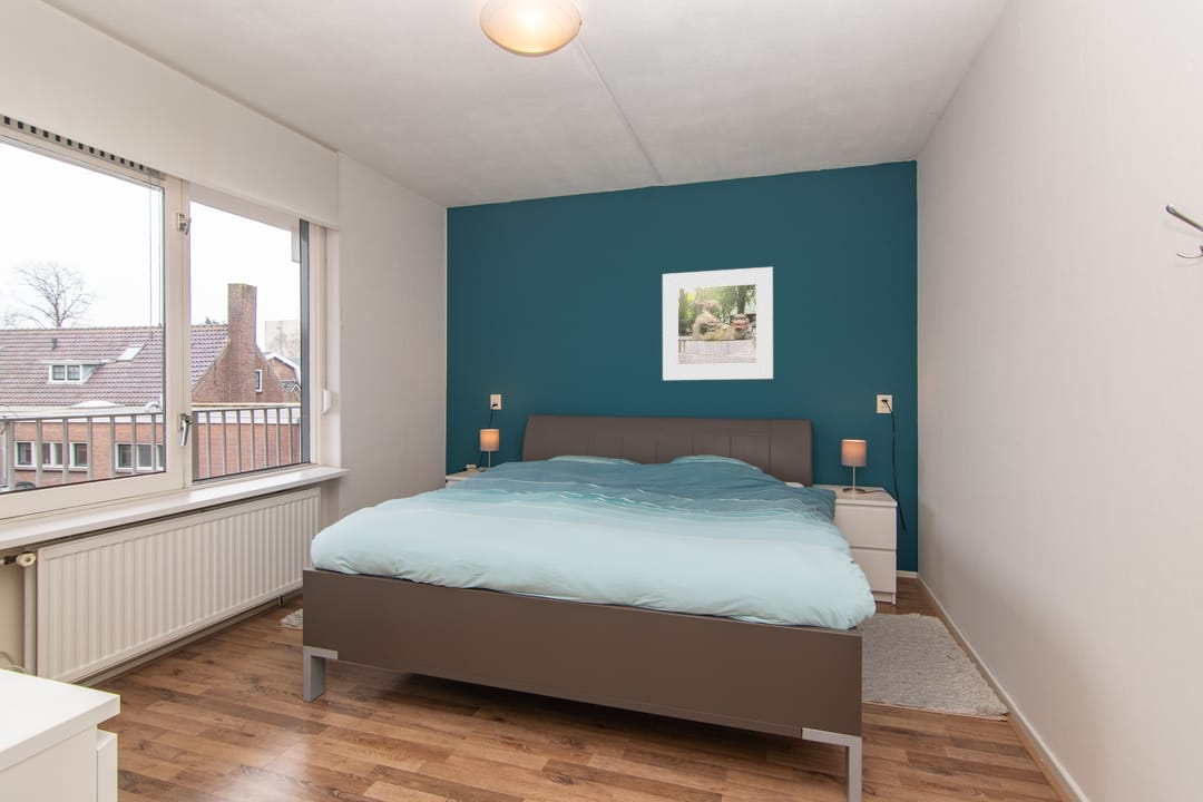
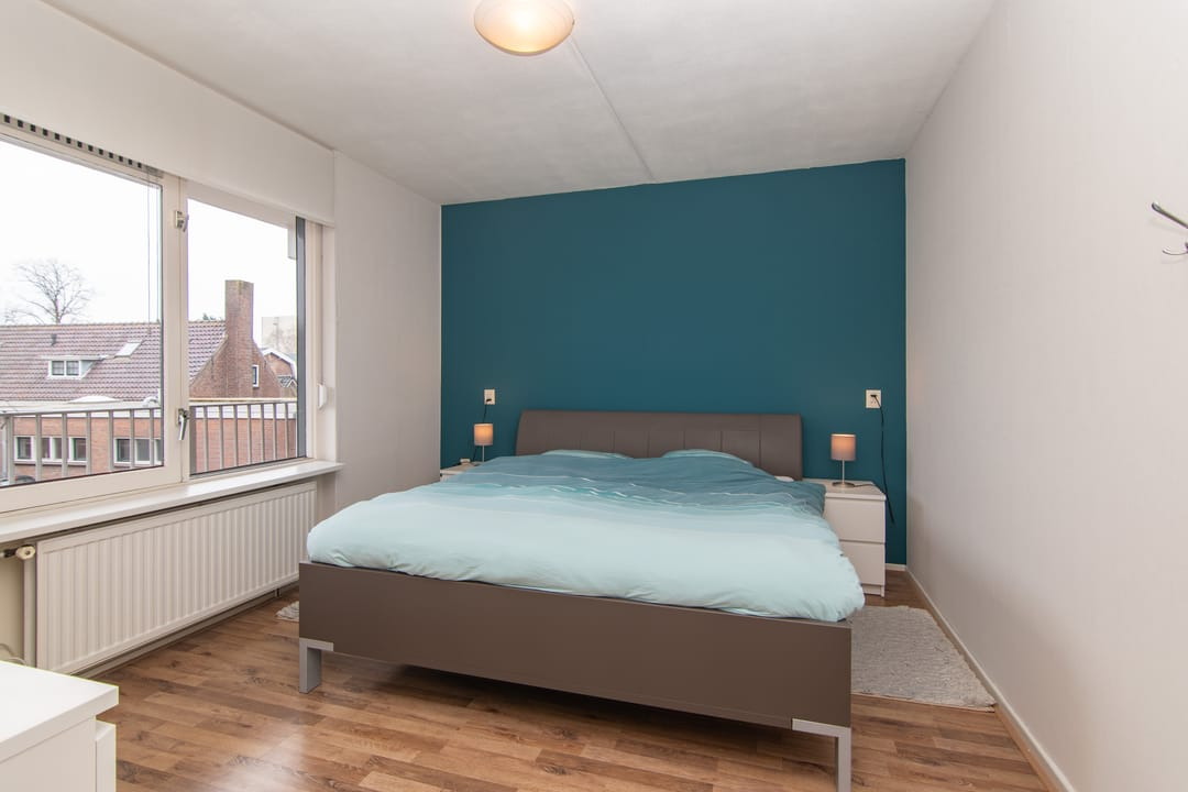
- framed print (716, 324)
